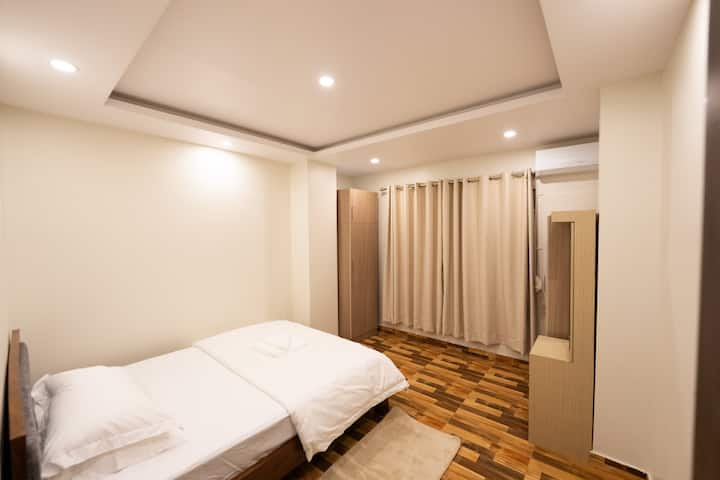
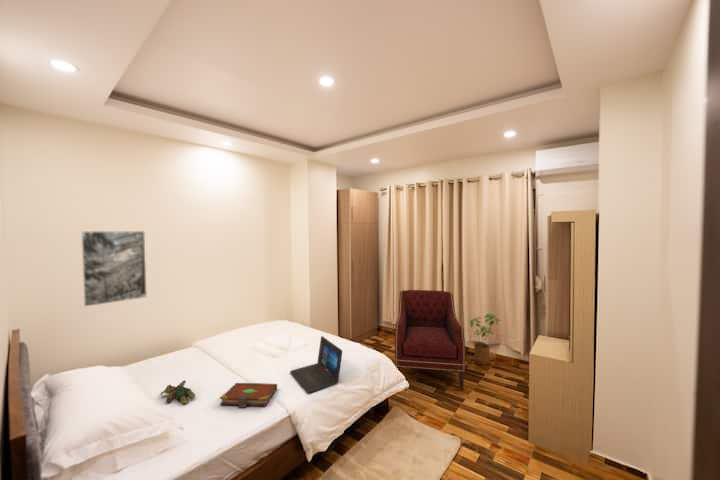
+ armchair (427, 333)
+ laptop (316, 363)
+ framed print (116, 266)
+ book (250, 392)
+ teddy bear (177, 393)
+ house plant (482, 338)
